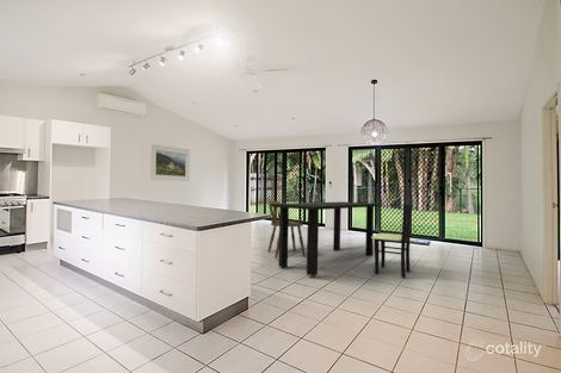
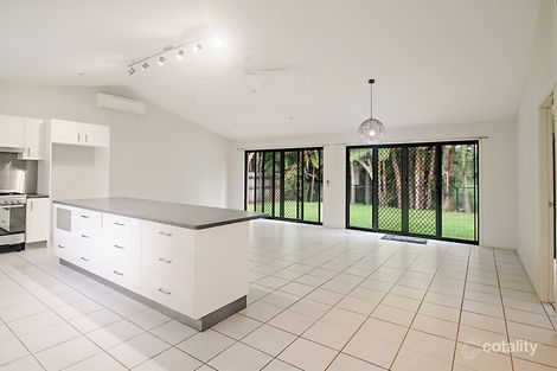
- dining chair (392, 237)
- dining table (334, 231)
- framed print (171, 163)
- dining chair (289, 225)
